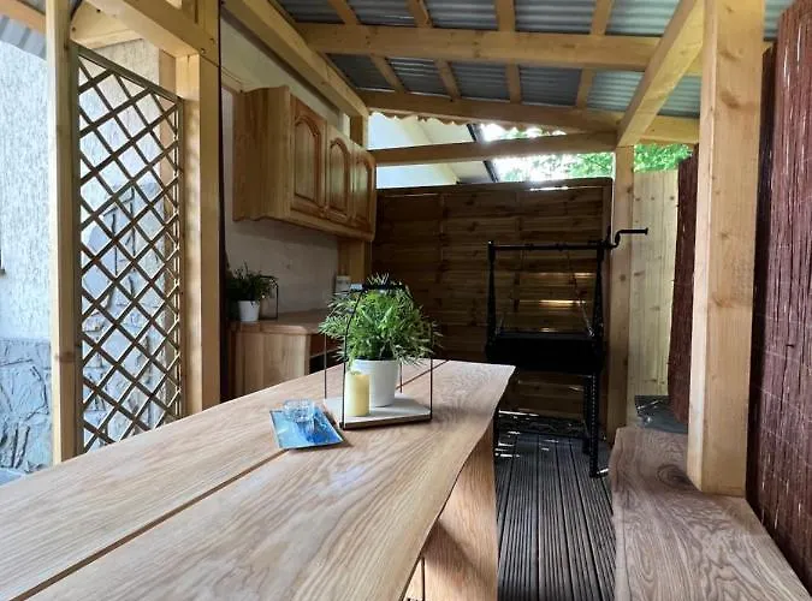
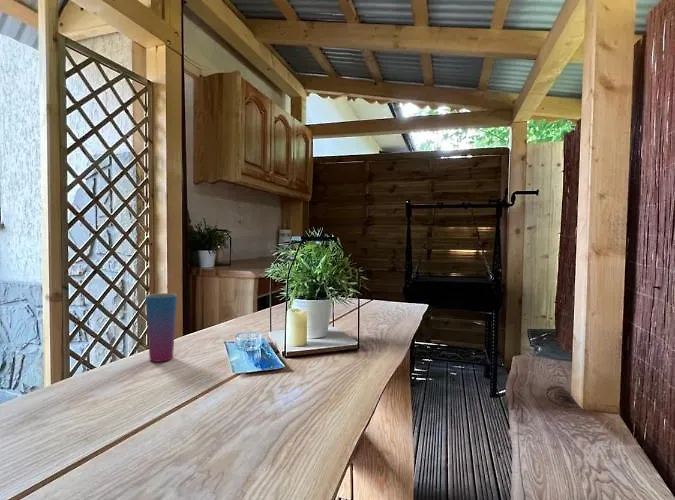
+ cup (161, 326)
